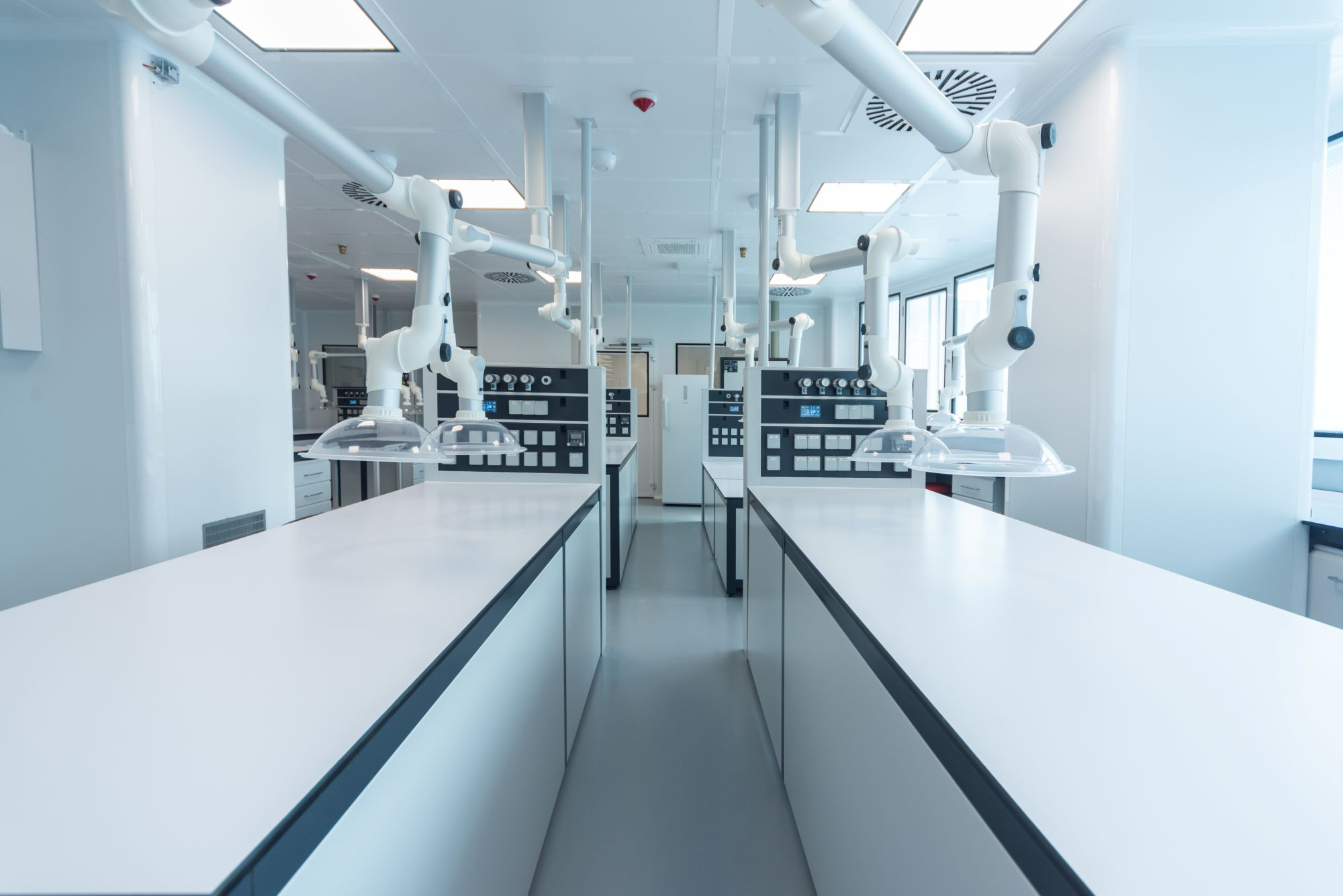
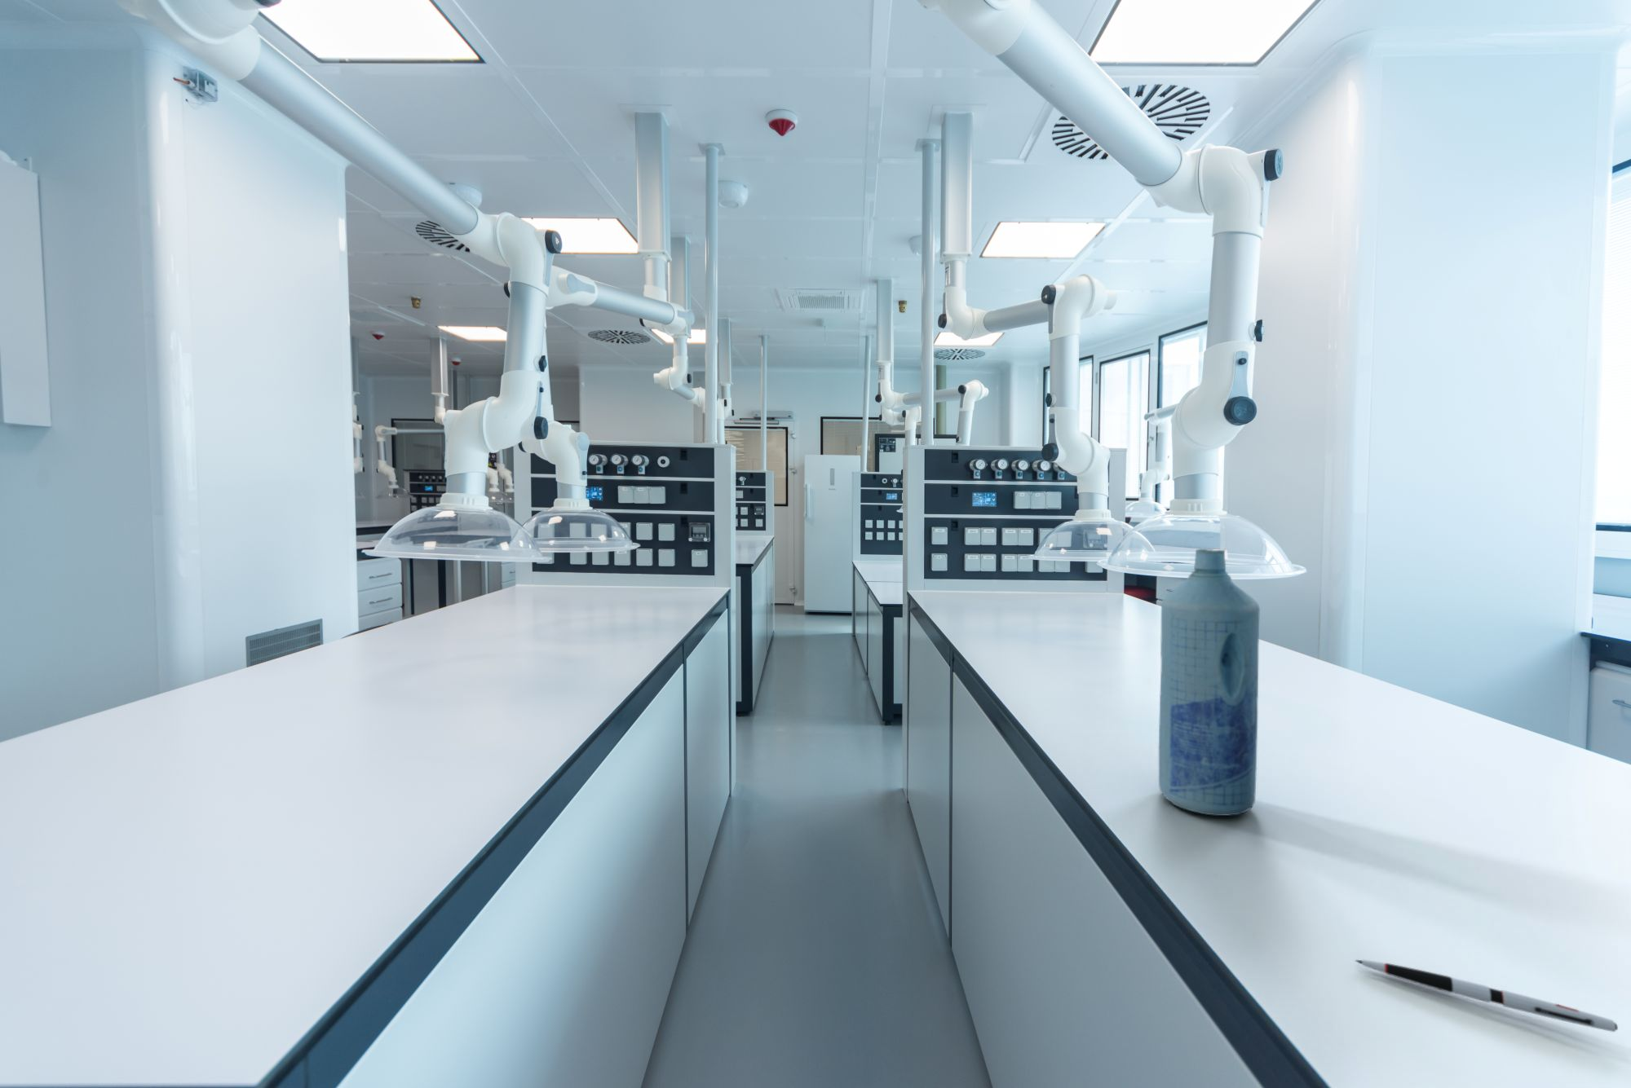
+ pen (1476, 991)
+ bottle (1207, 676)
